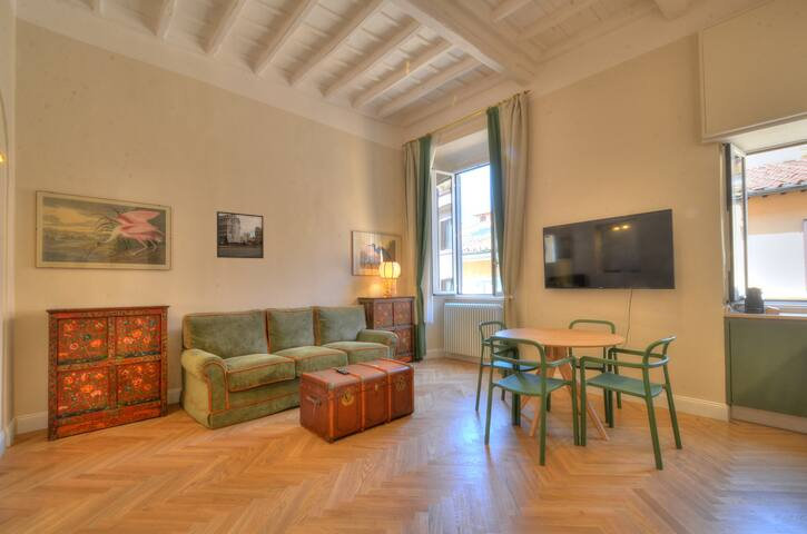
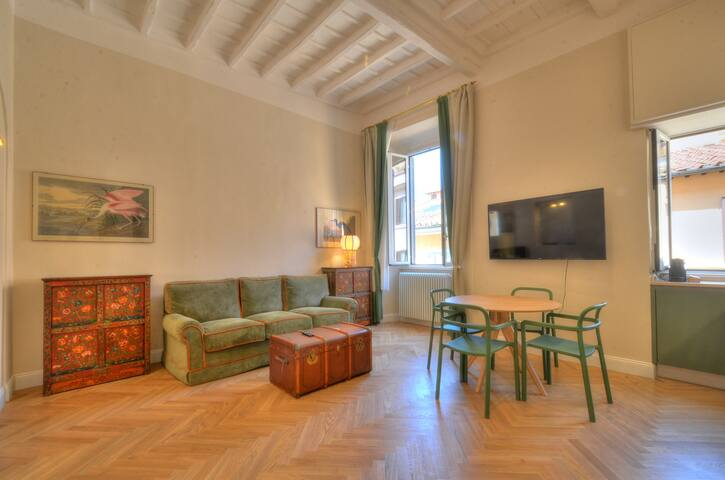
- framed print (240, 236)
